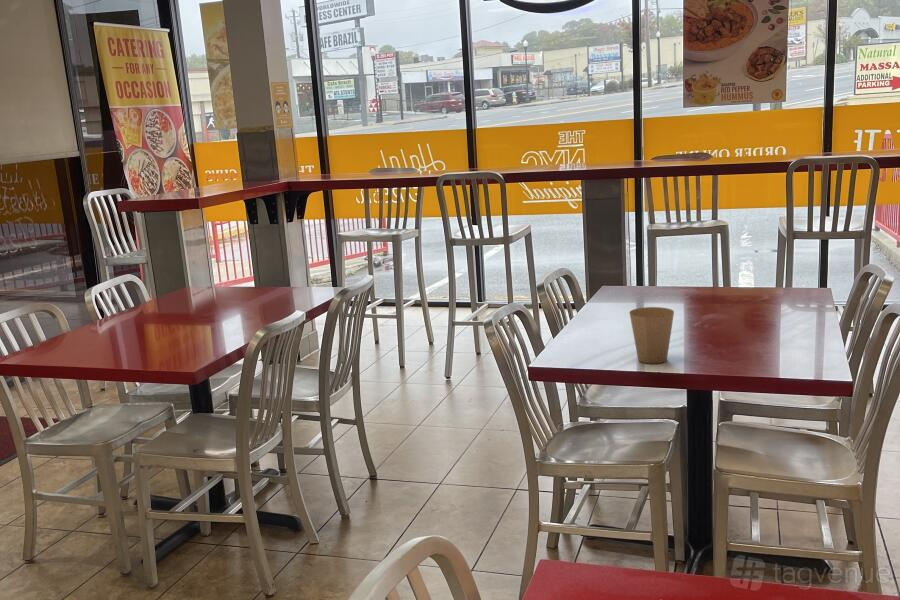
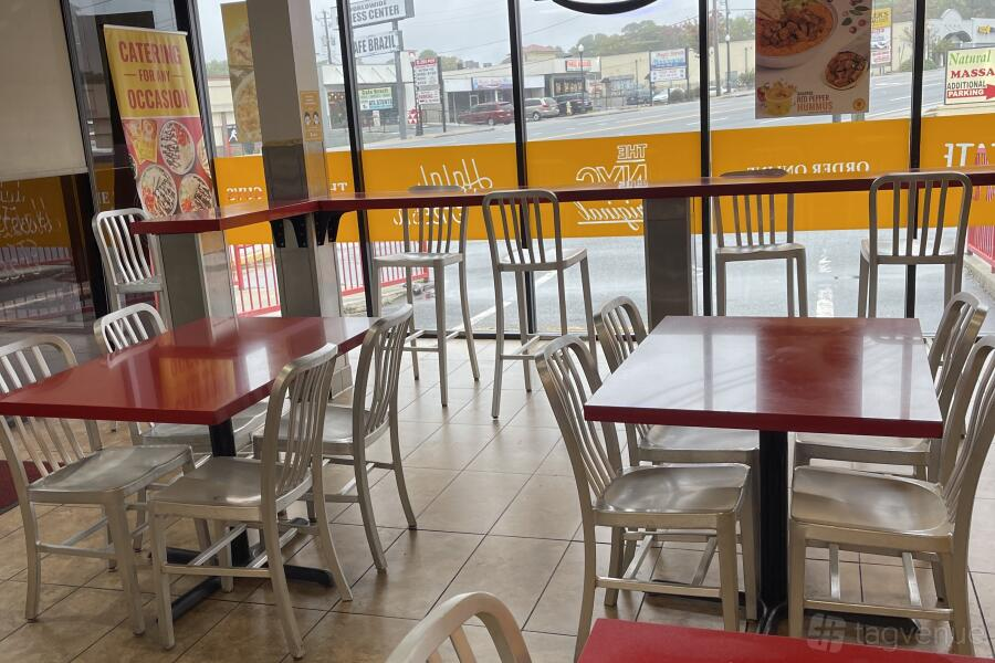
- paper cup (652, 335)
